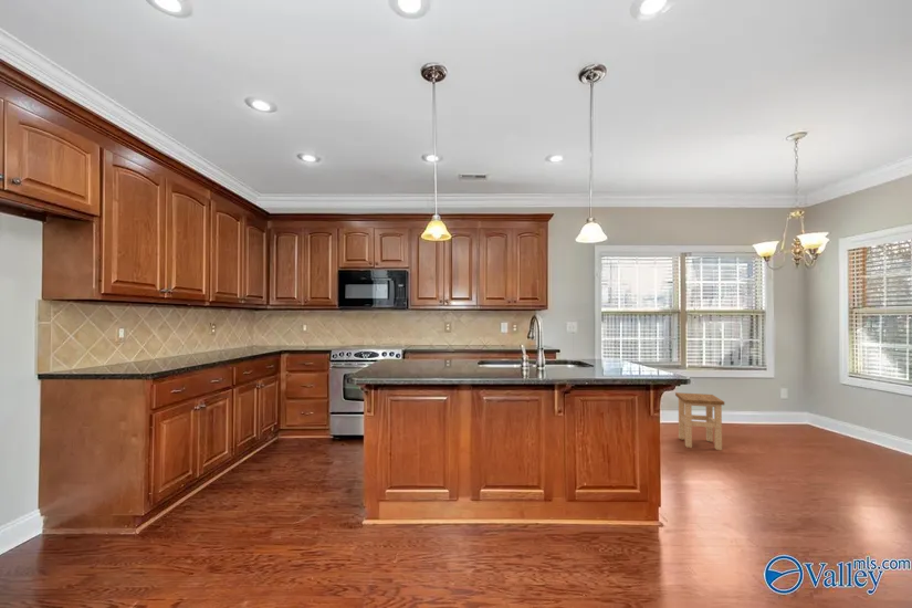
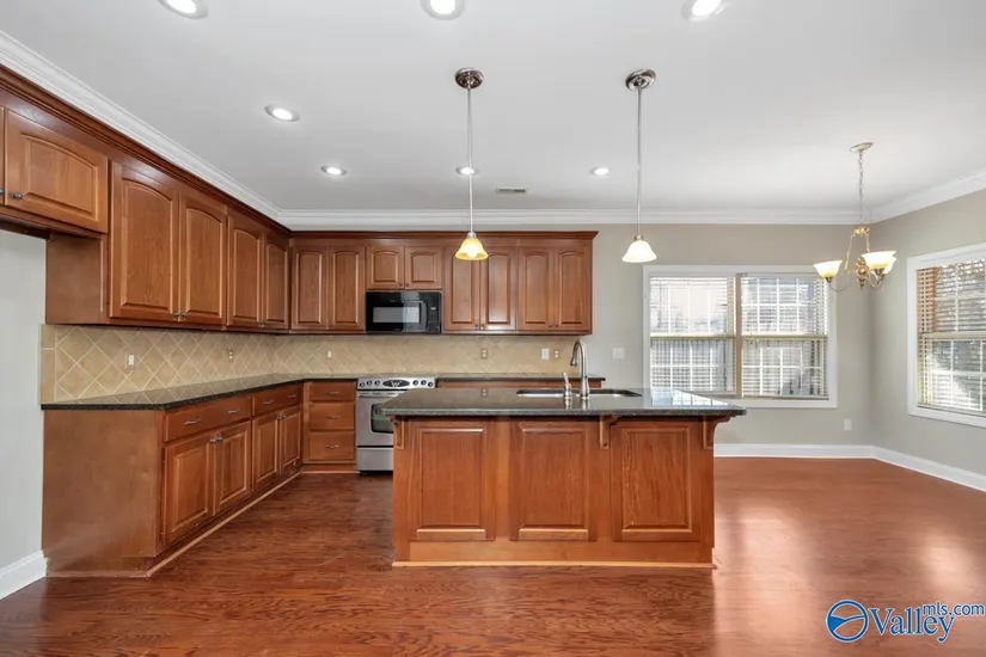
- stool (699, 419)
